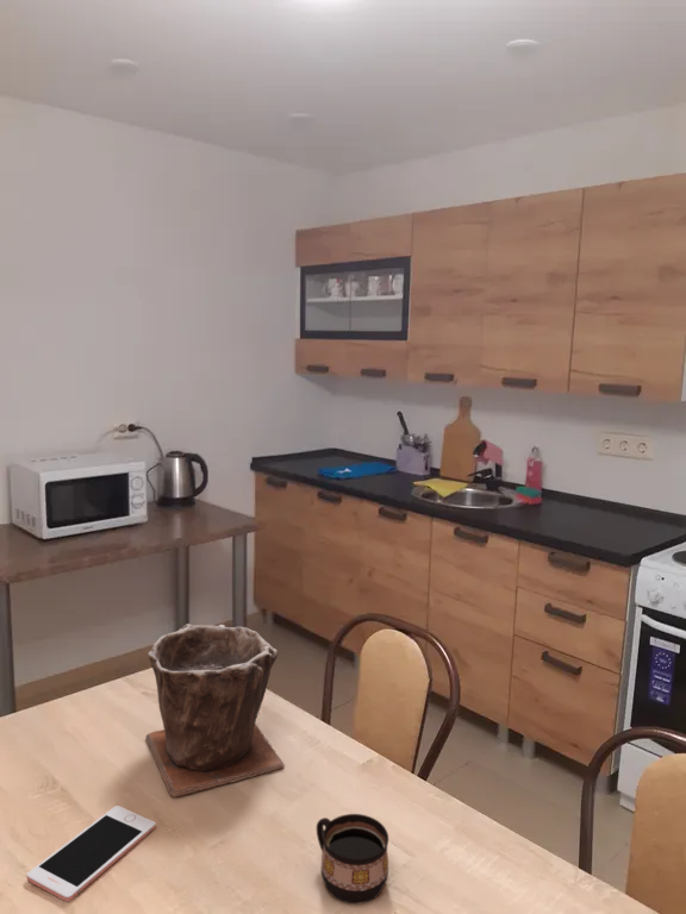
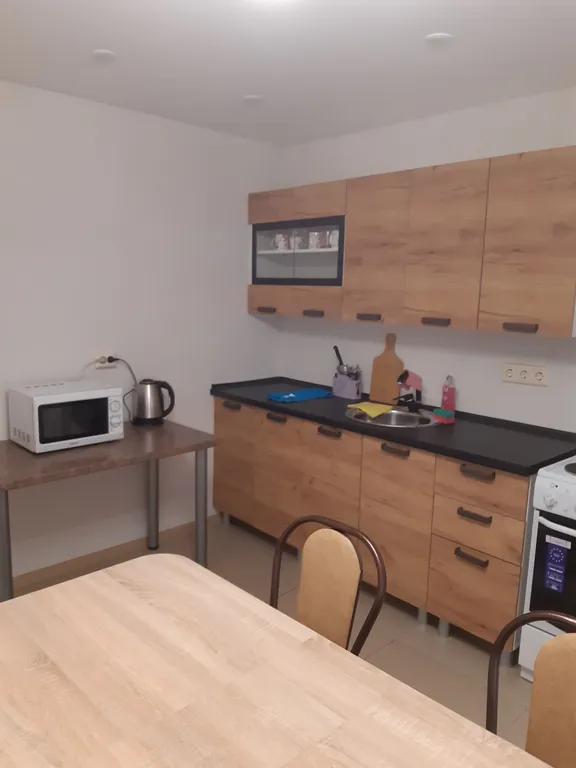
- cup (354, 856)
- cell phone (94, 849)
- plant pot (213, 696)
